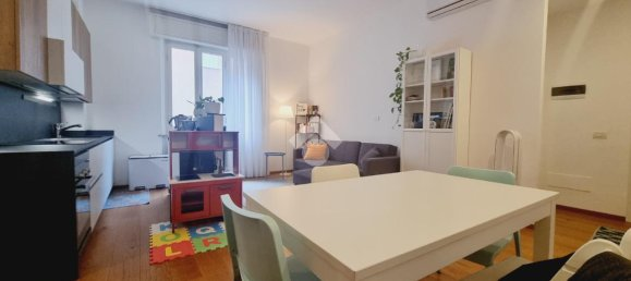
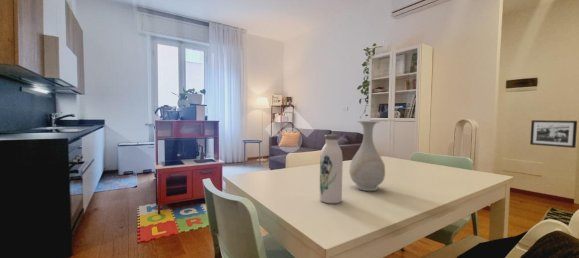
+ water bottle (331, 167)
+ picture frame (552, 133)
+ vase (367, 154)
